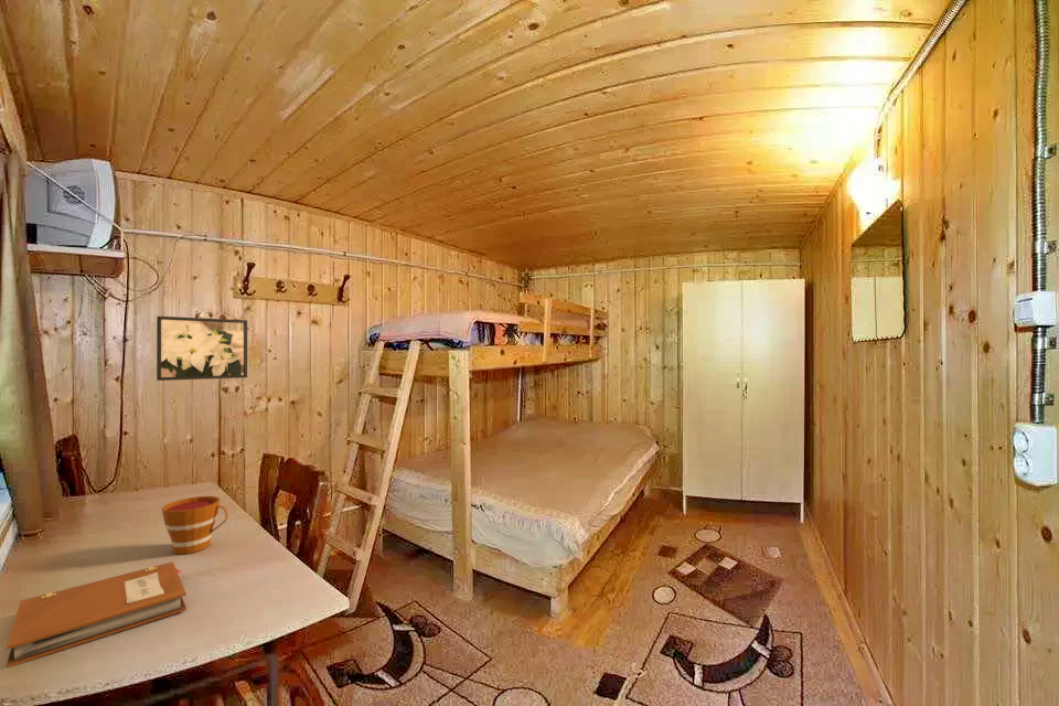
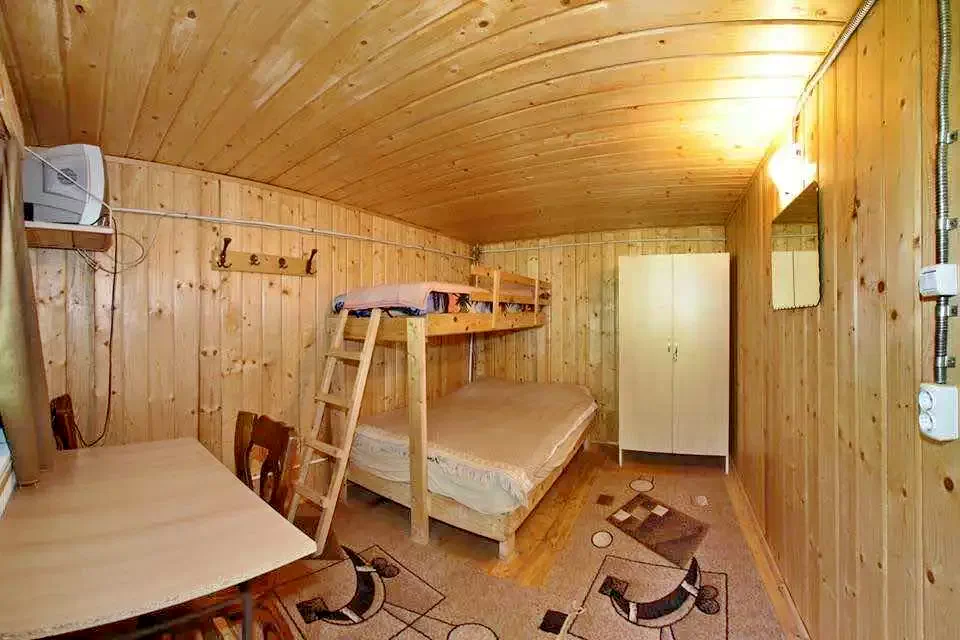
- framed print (204, 349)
- notebook (108, 602)
- cup (196, 524)
